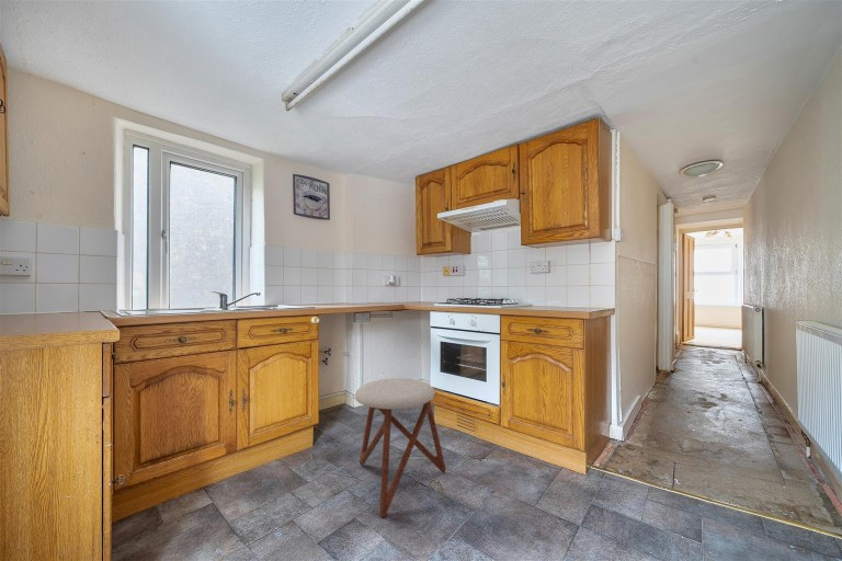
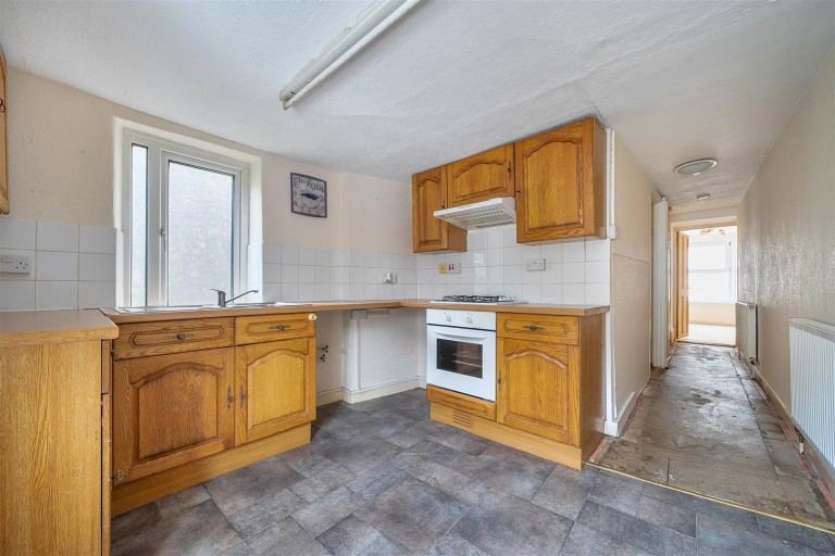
- stool (402, 433)
